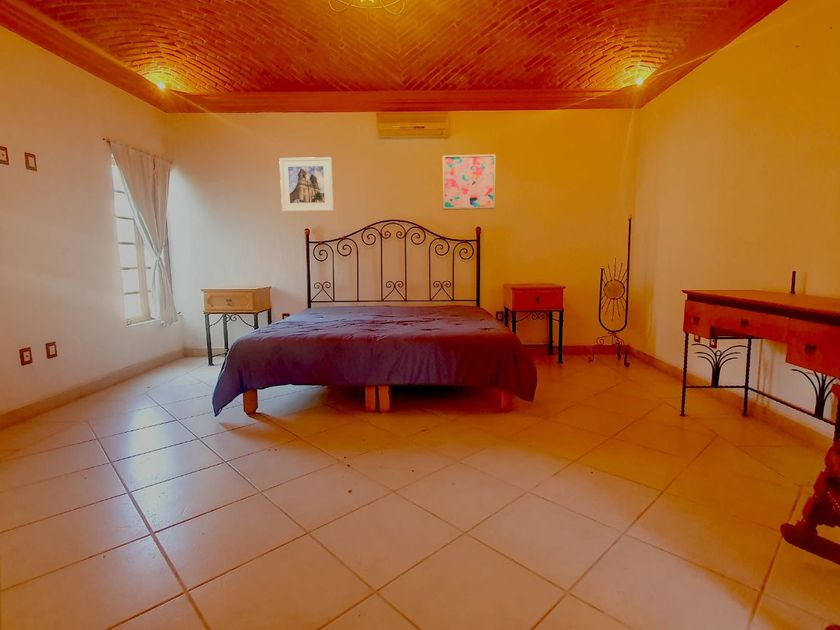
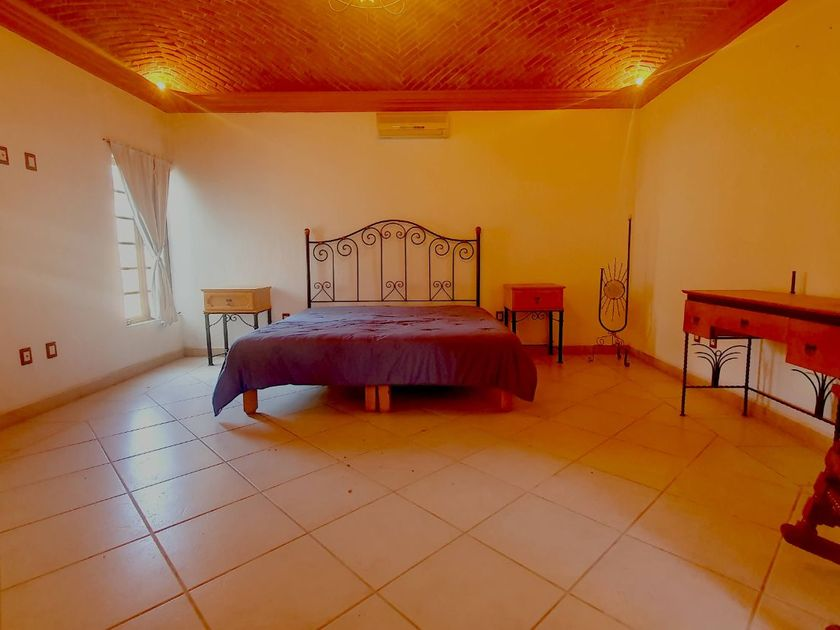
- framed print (306, 184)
- wall art (468, 182)
